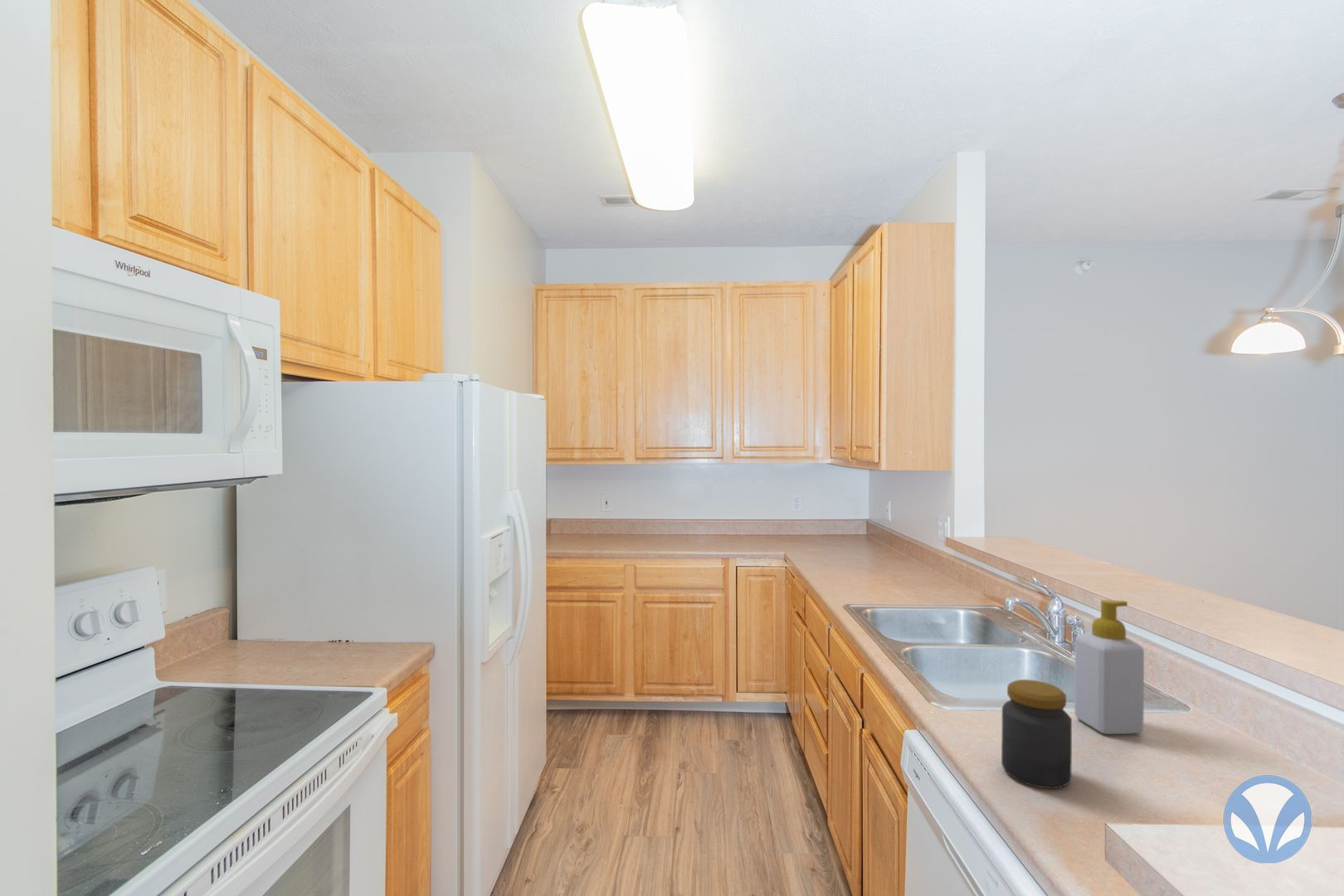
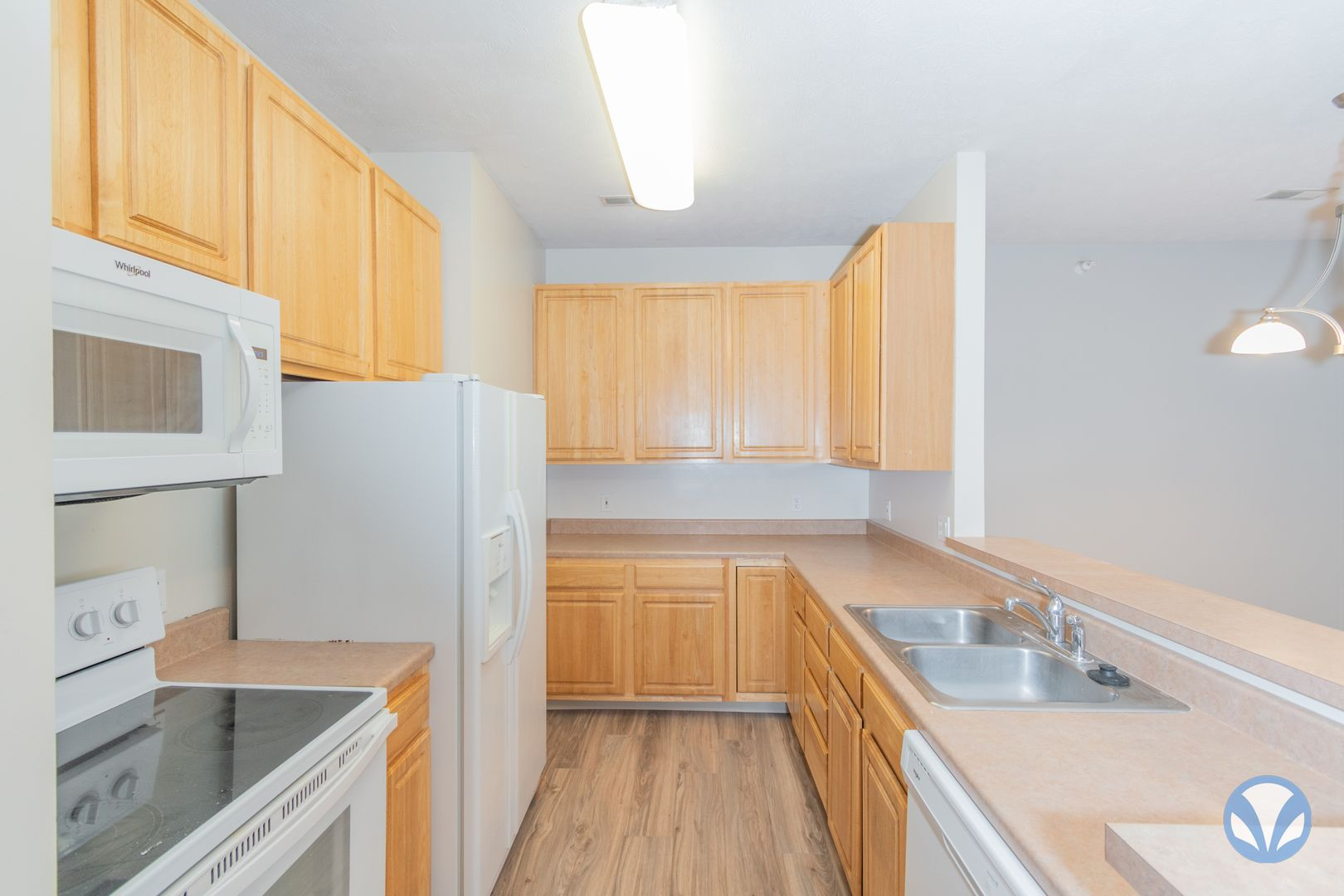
- jar (1035, 730)
- soap bottle (1108, 663)
